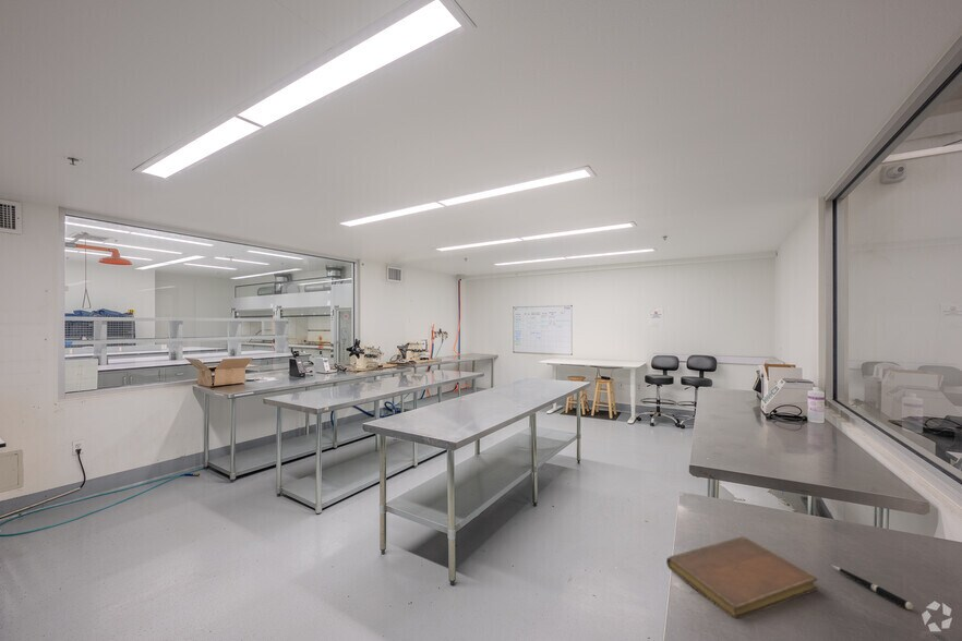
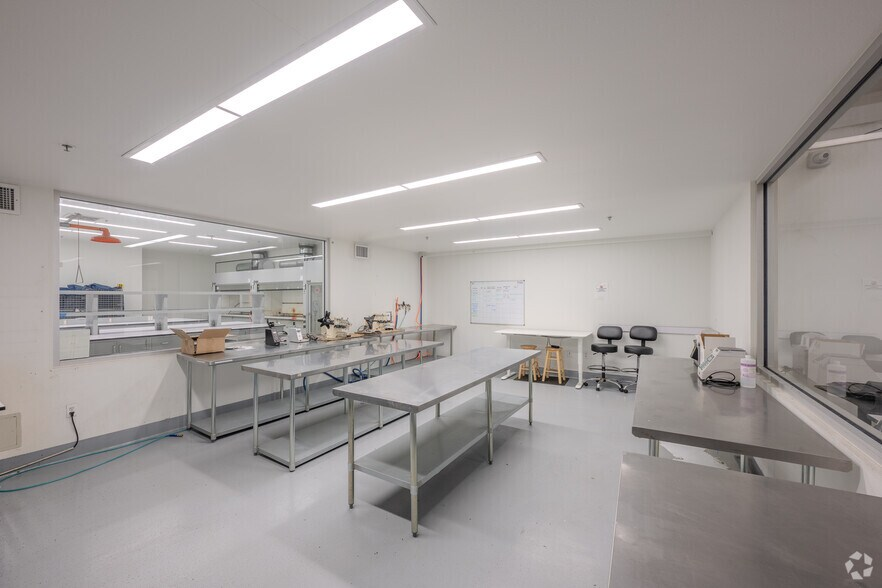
- notebook (738, 571)
- pen (867, 583)
